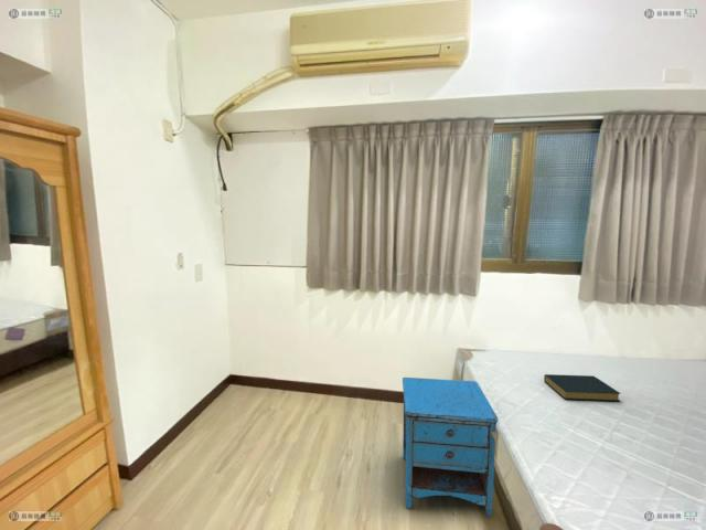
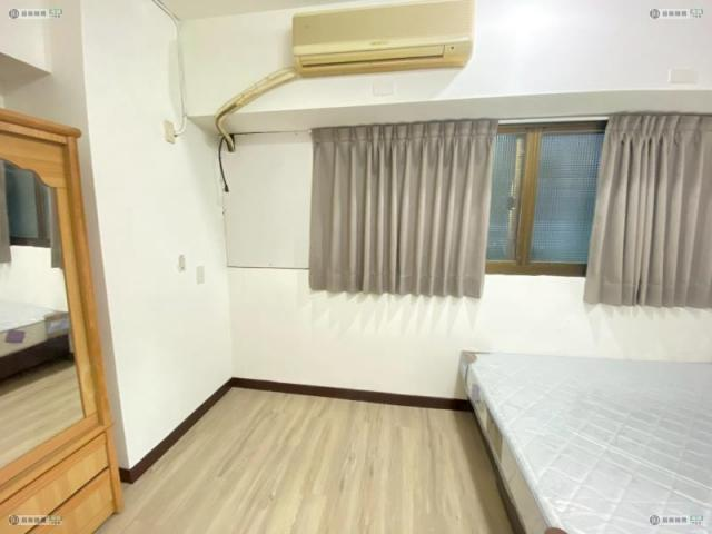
- hardback book (579, 386)
- nightstand (442, 441)
